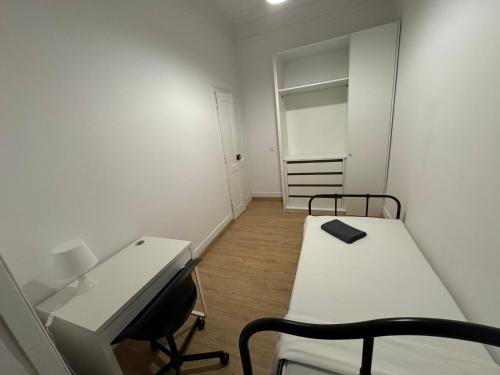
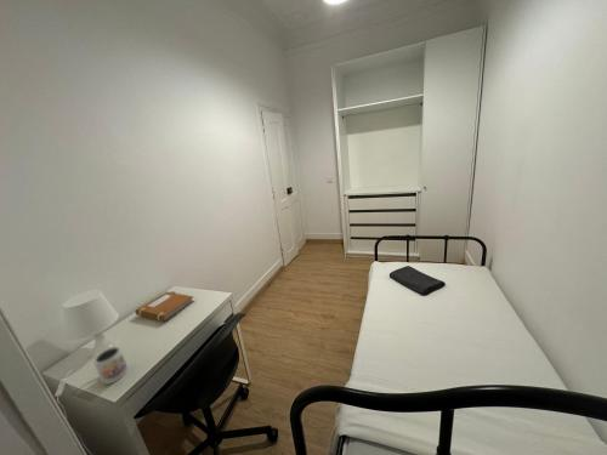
+ mug (108, 364)
+ notebook (164, 306)
